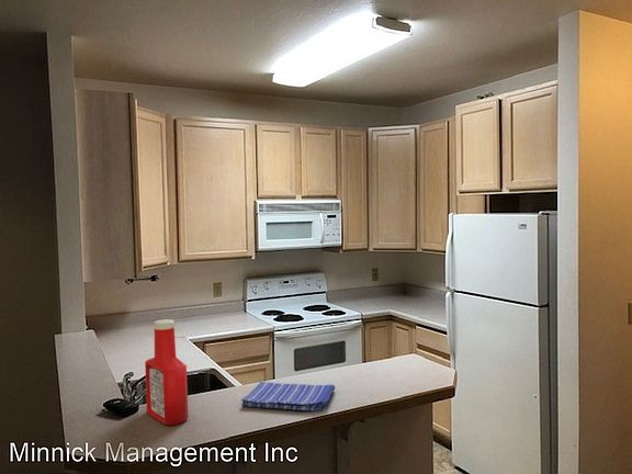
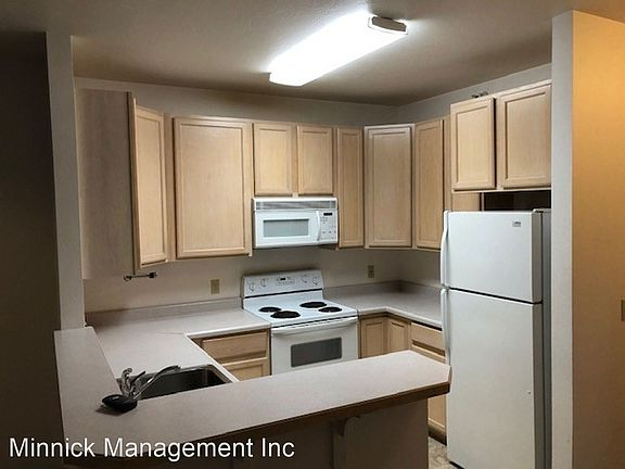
- dish towel (290, 393)
- soap bottle (165, 368)
